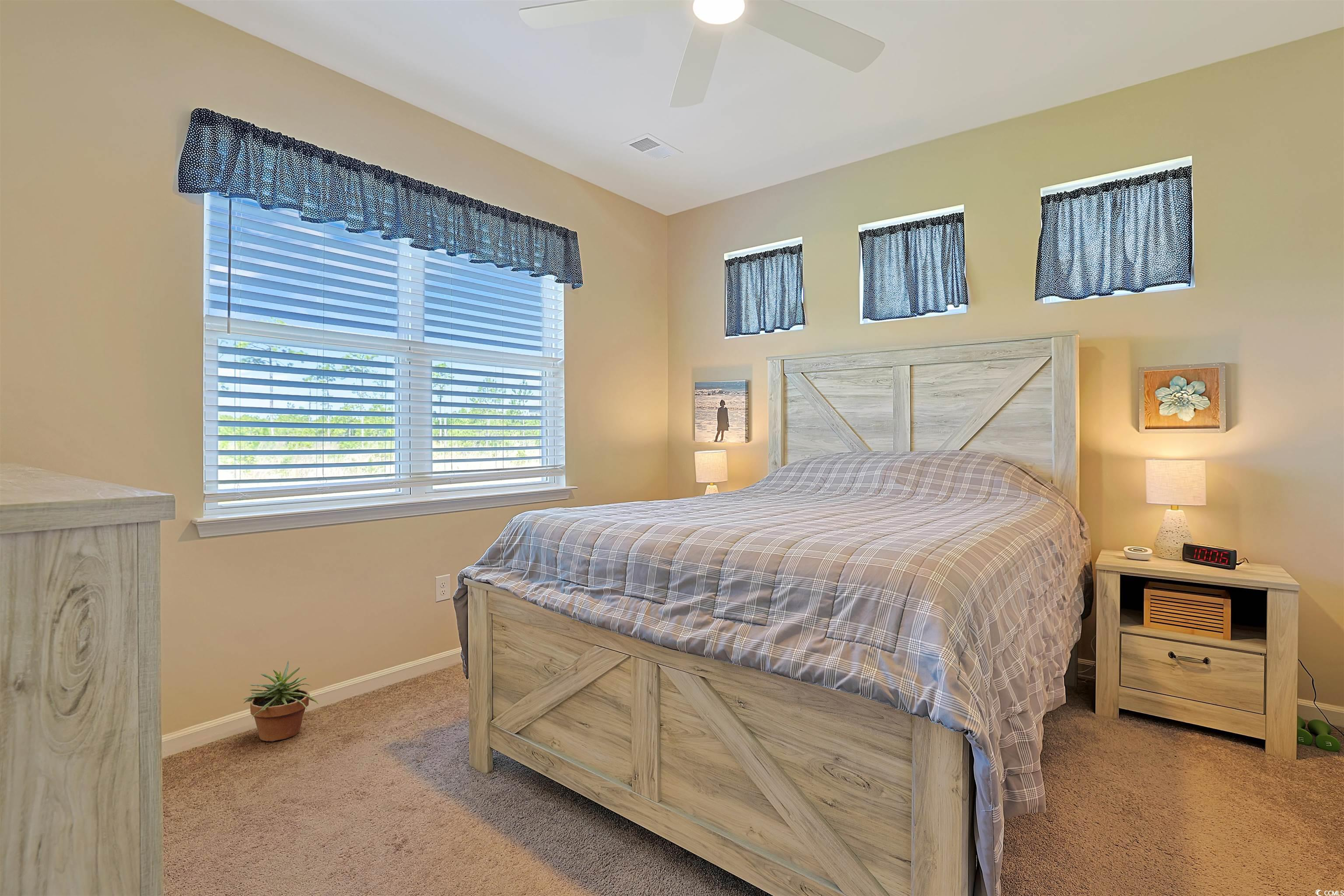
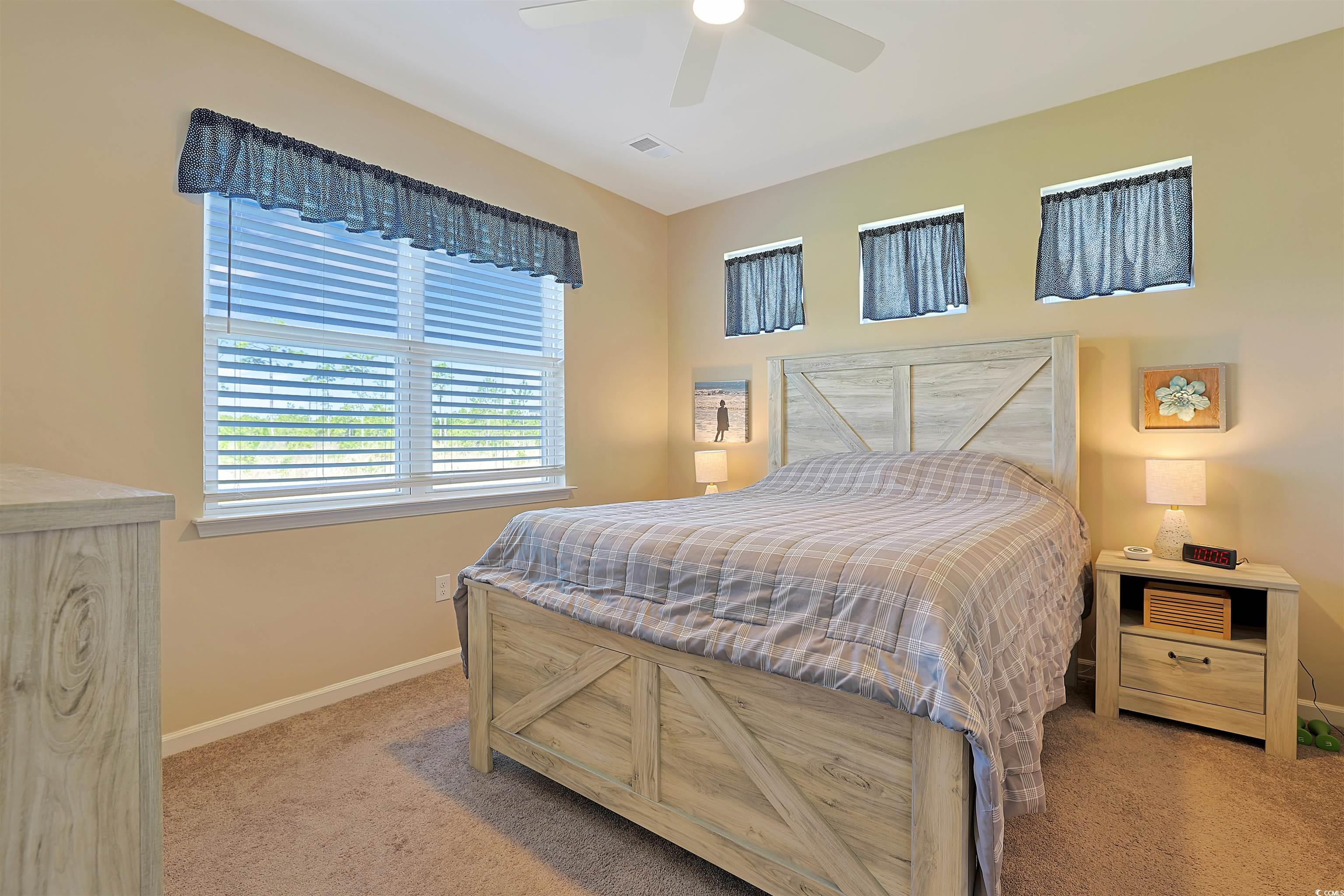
- potted plant (283, 700)
